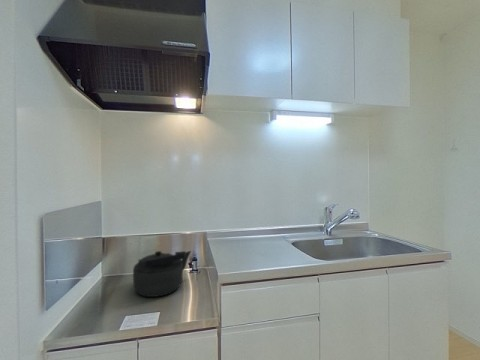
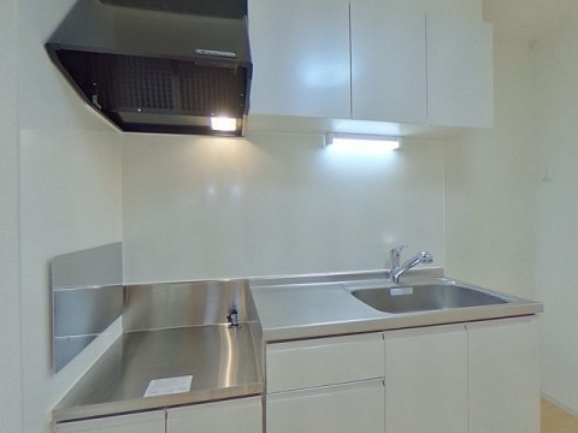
- kettle (160, 269)
